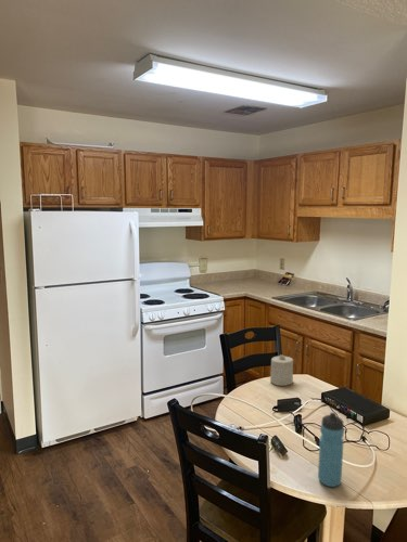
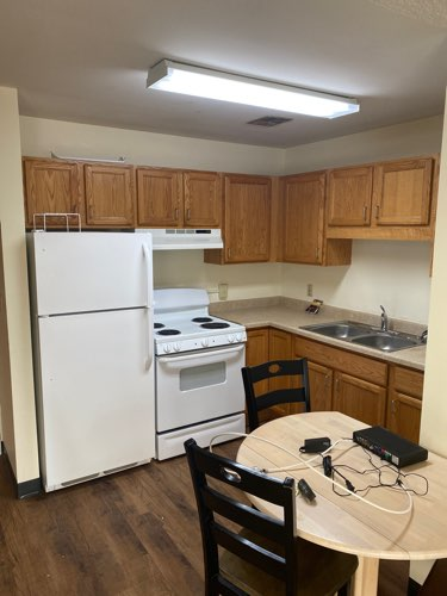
- water bottle (331, 447)
- candle (281, 367)
